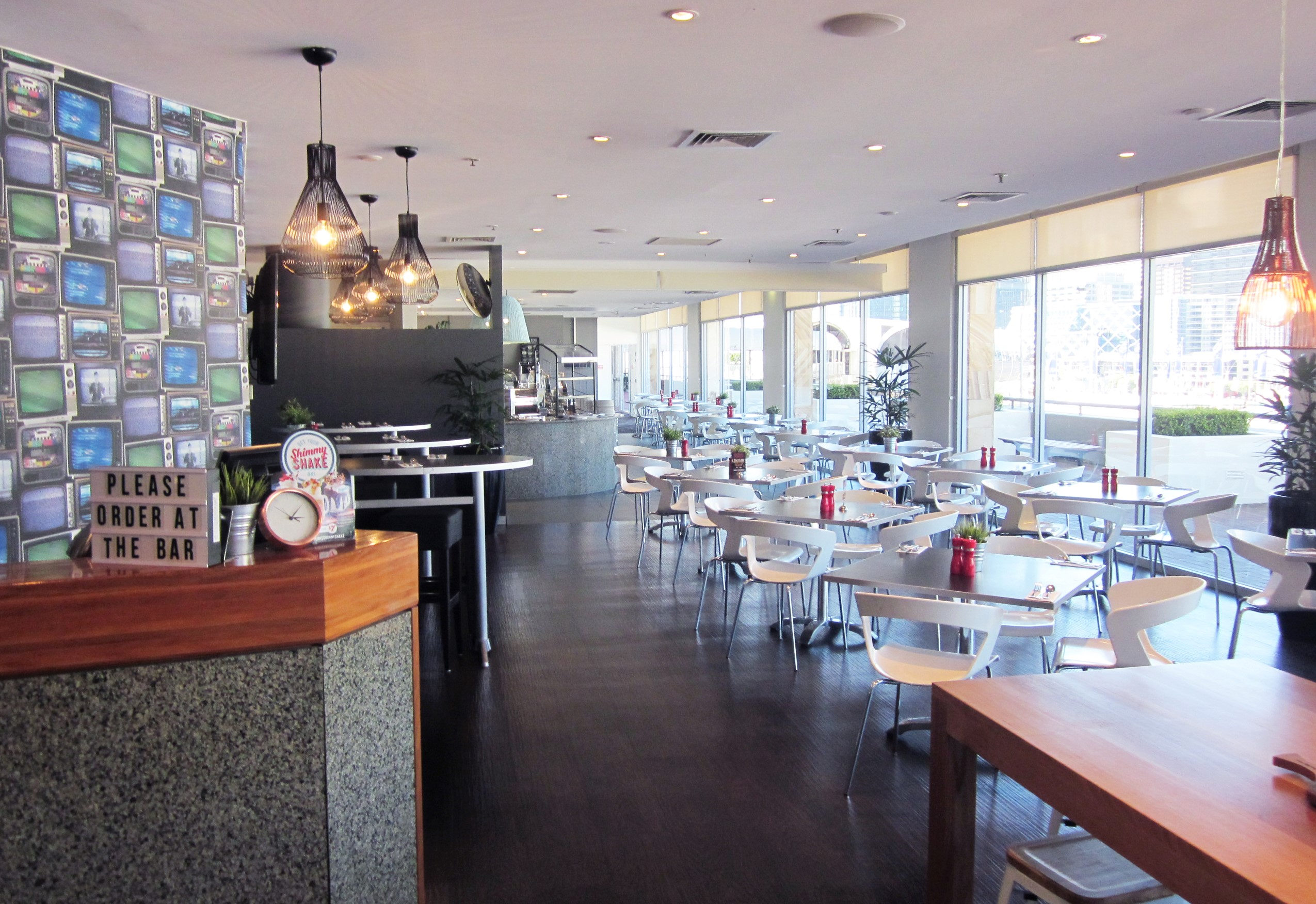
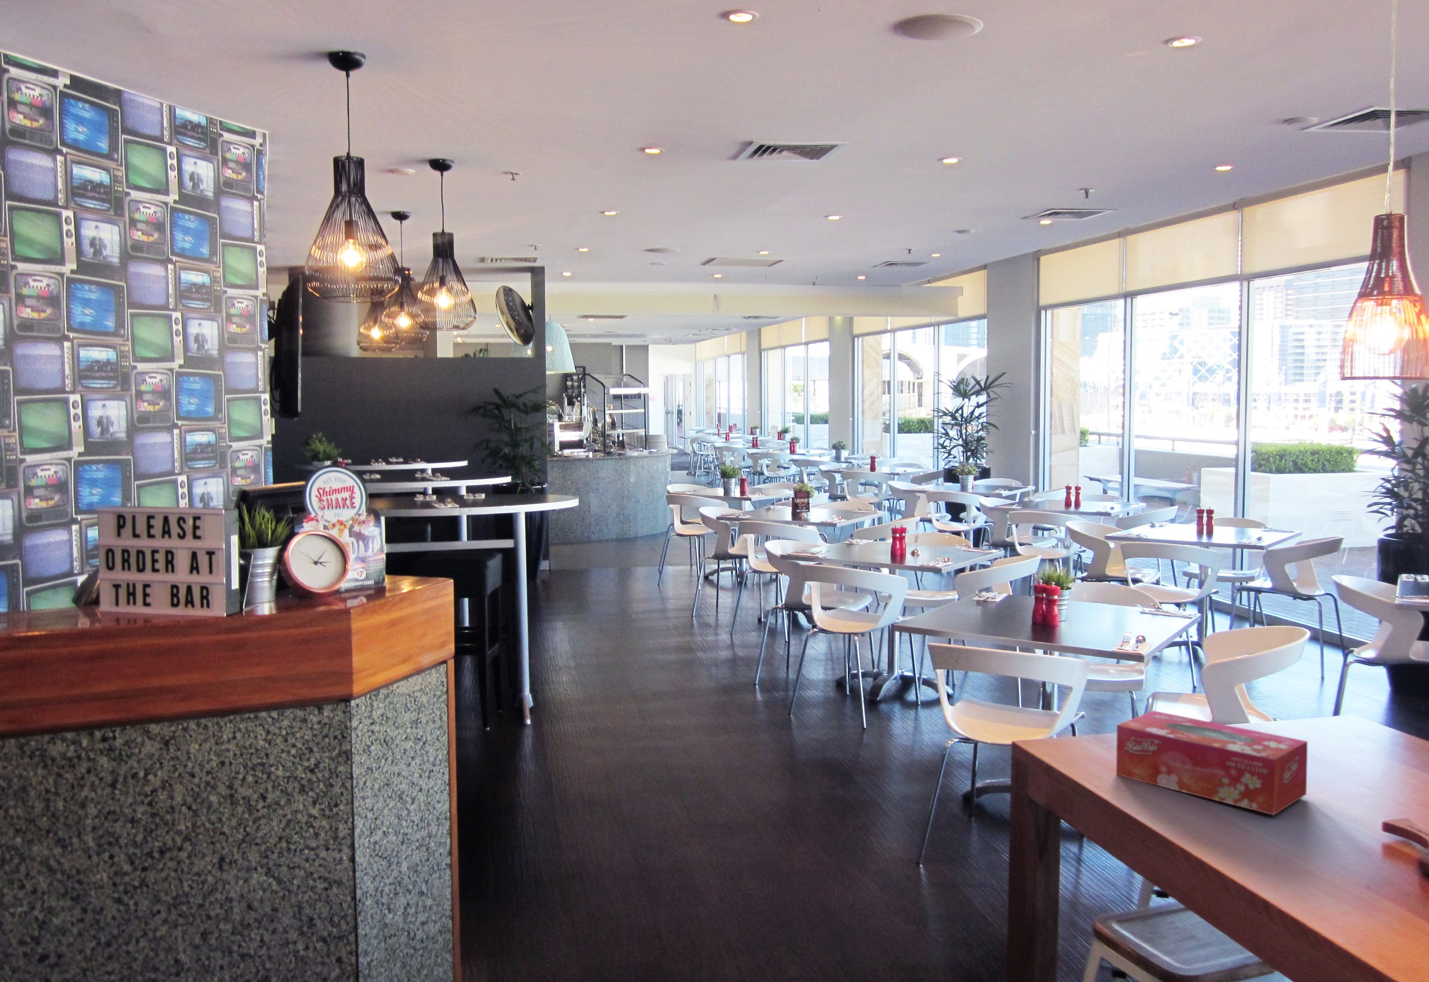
+ tissue box (1209, 758)
